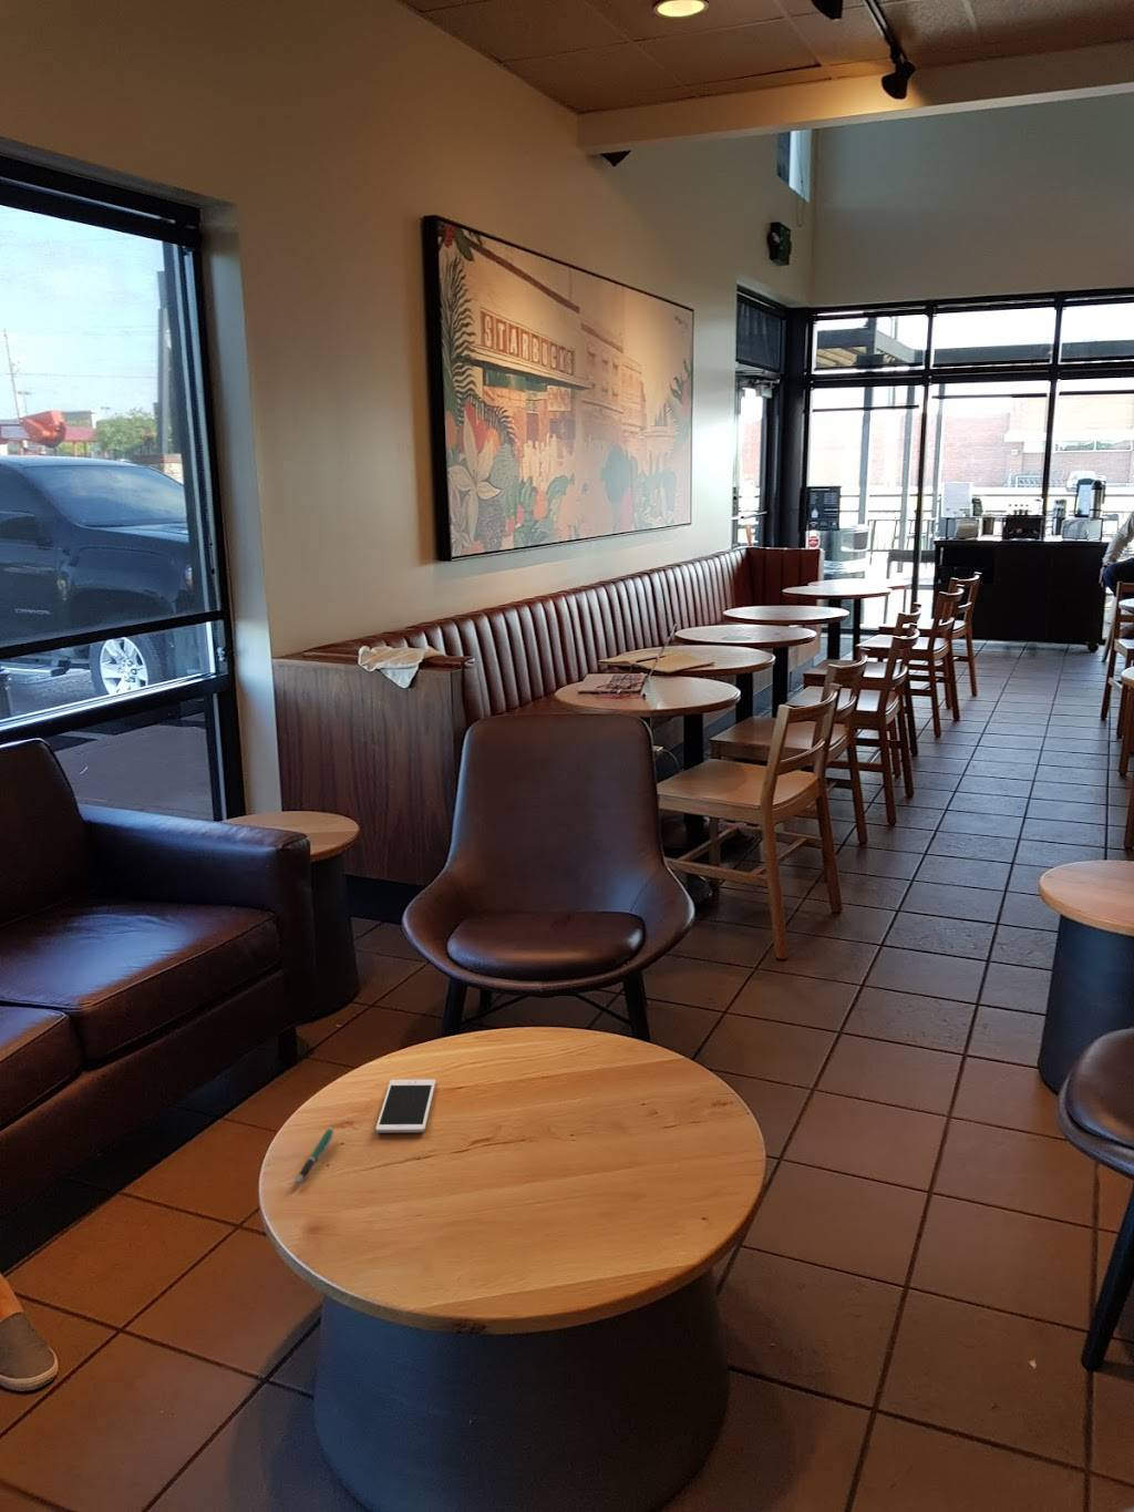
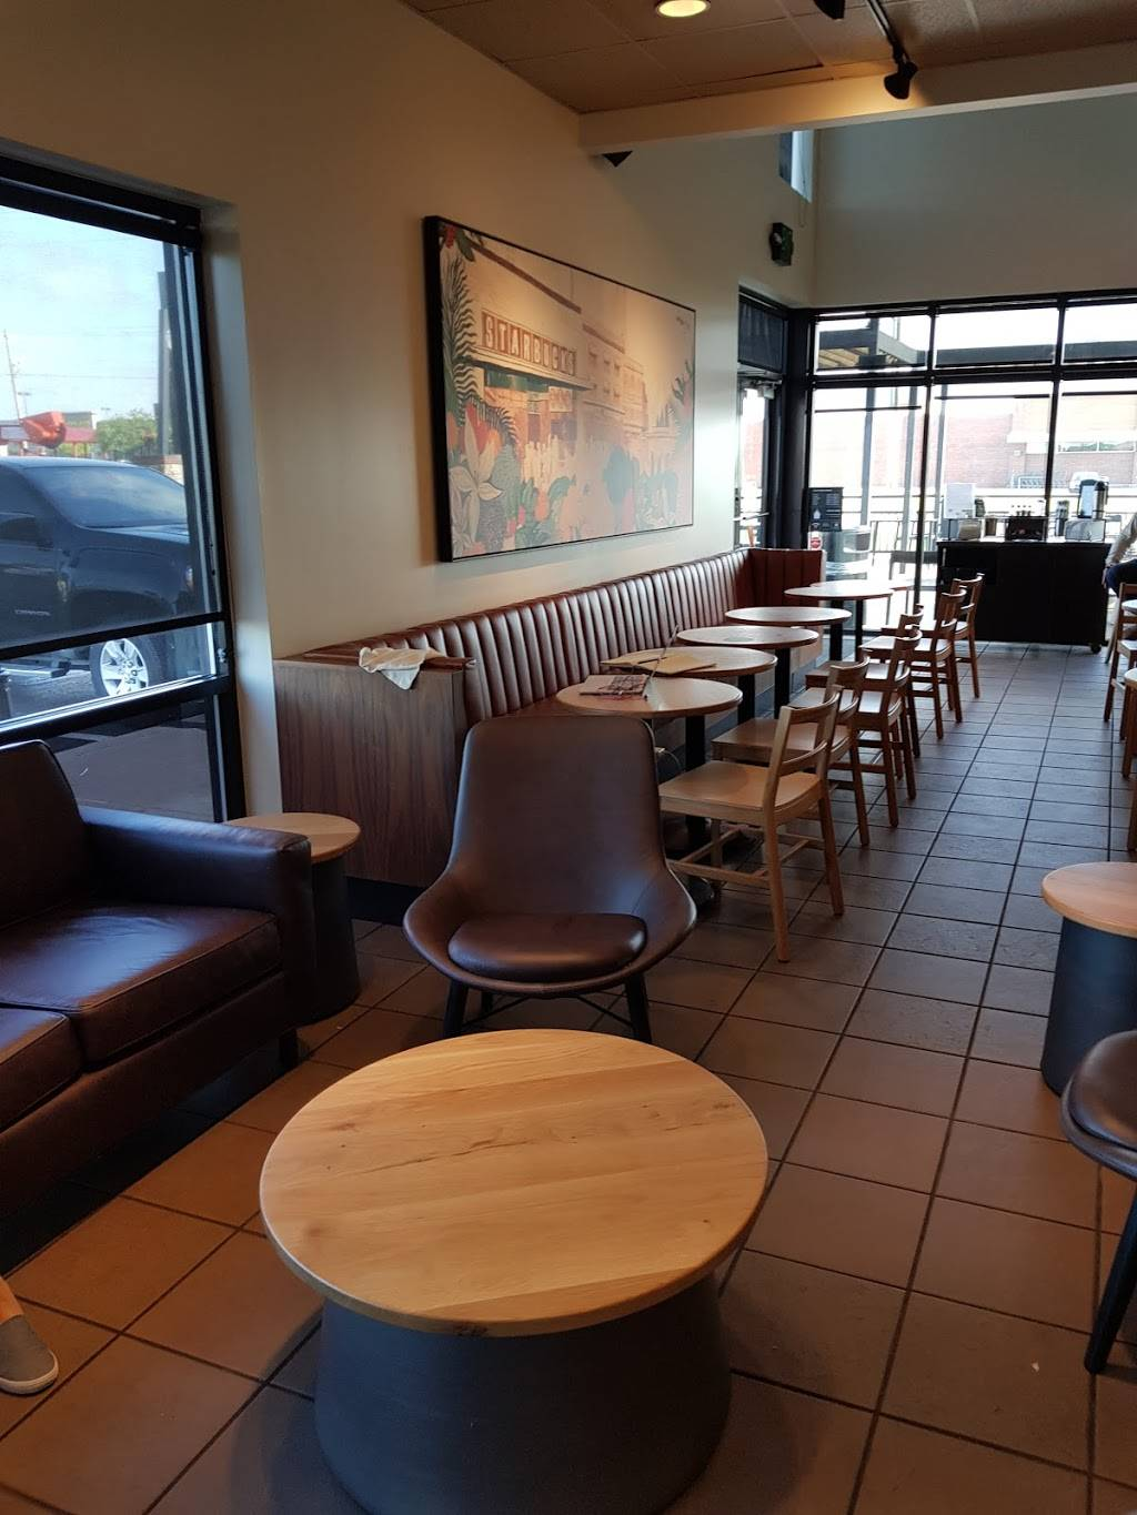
- pen (316, 1153)
- cell phone (406, 1105)
